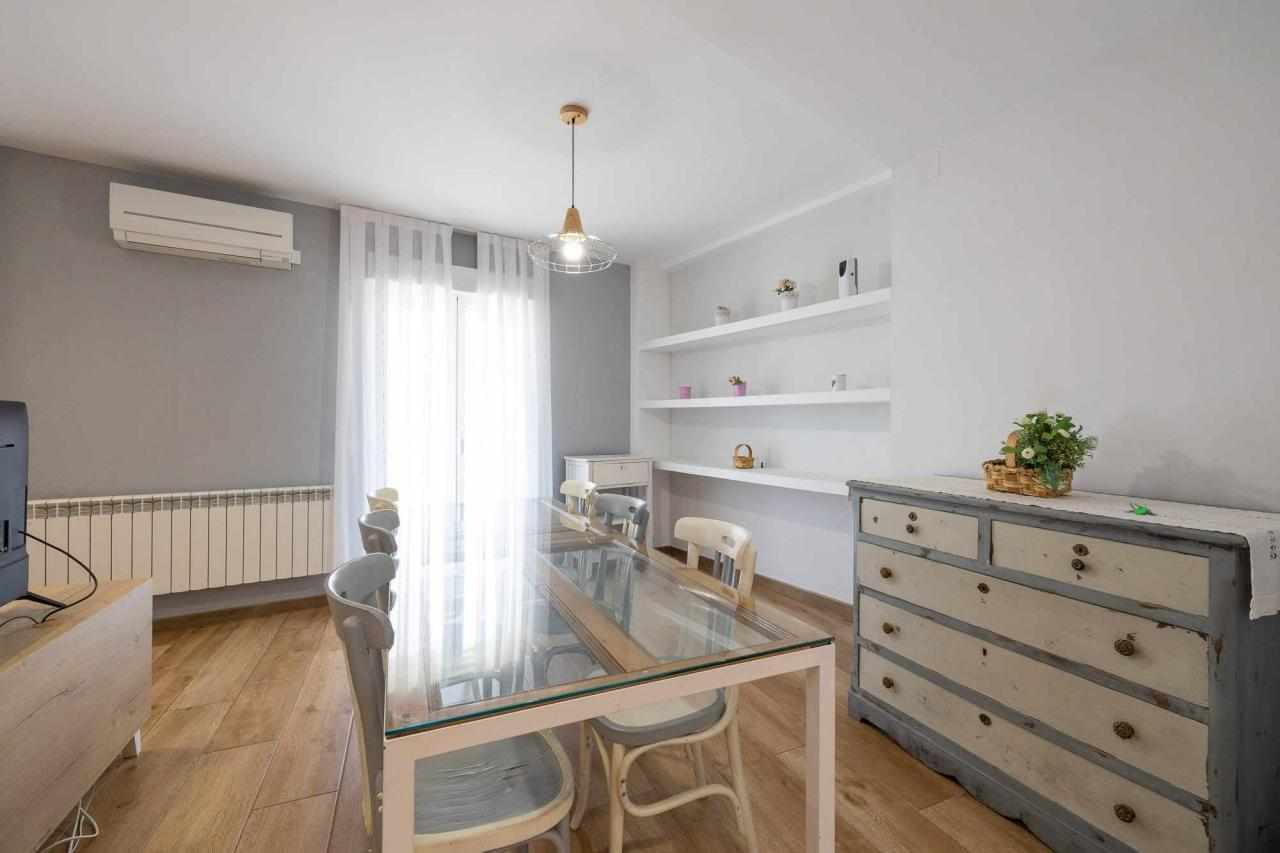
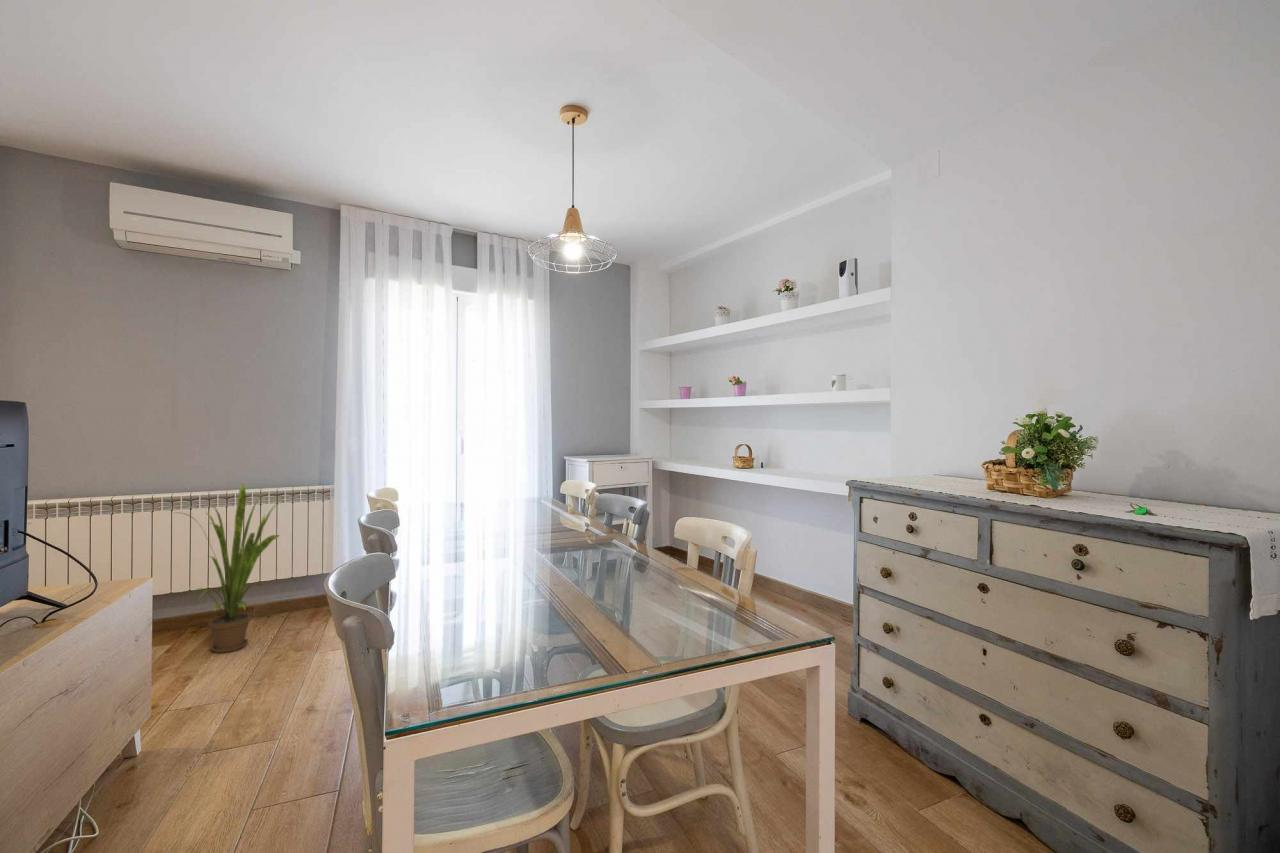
+ house plant (228, 566)
